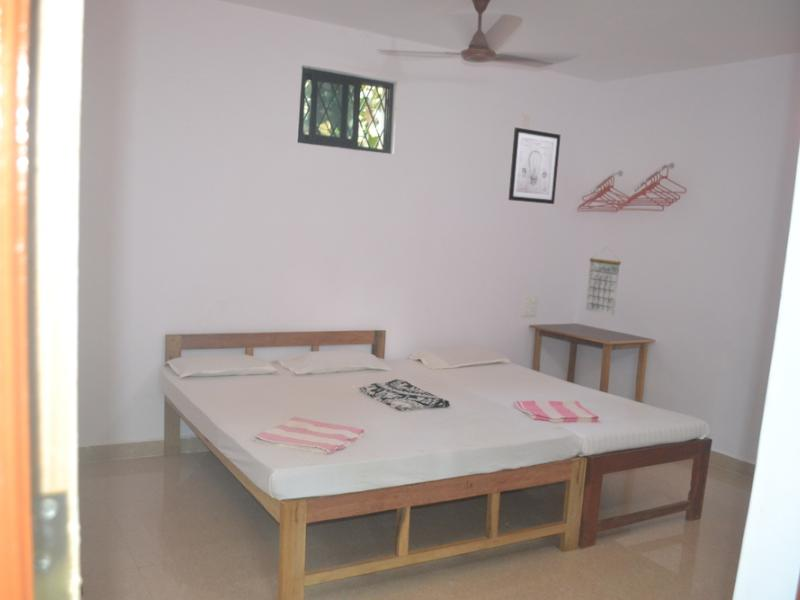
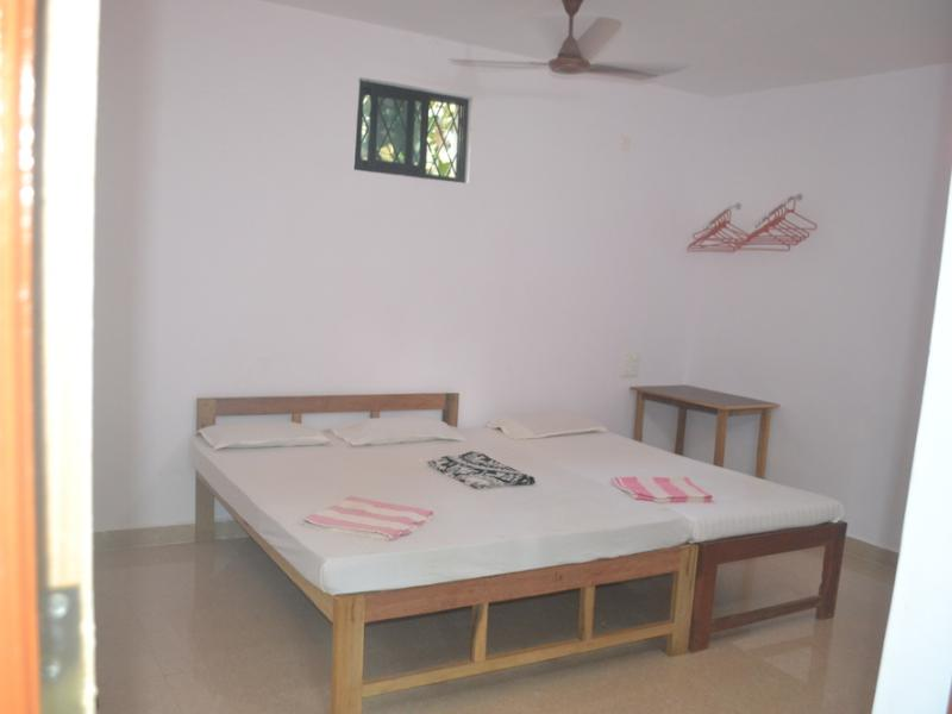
- calendar (603, 280)
- wall art (534, 166)
